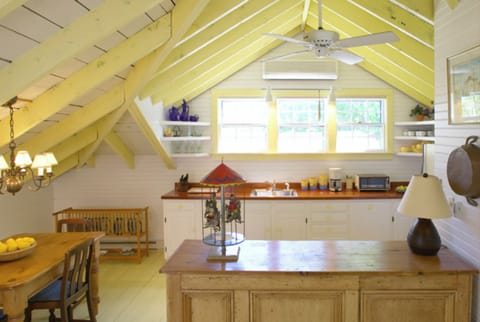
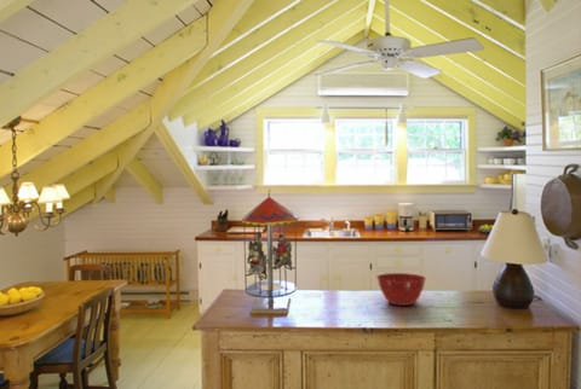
+ mixing bowl (401, 289)
